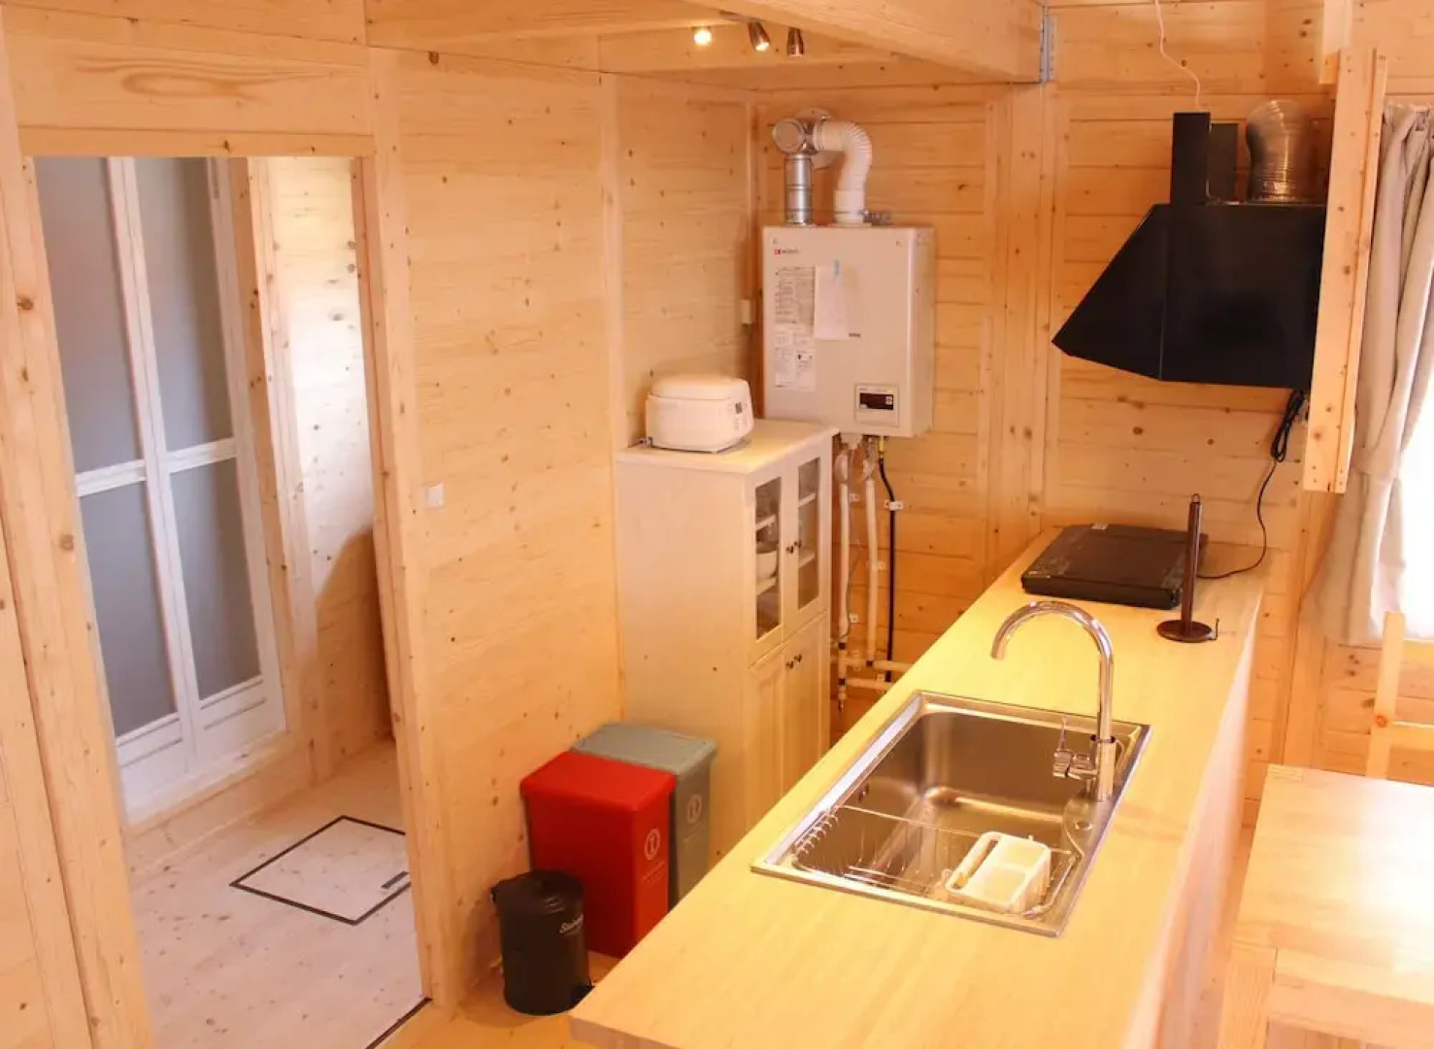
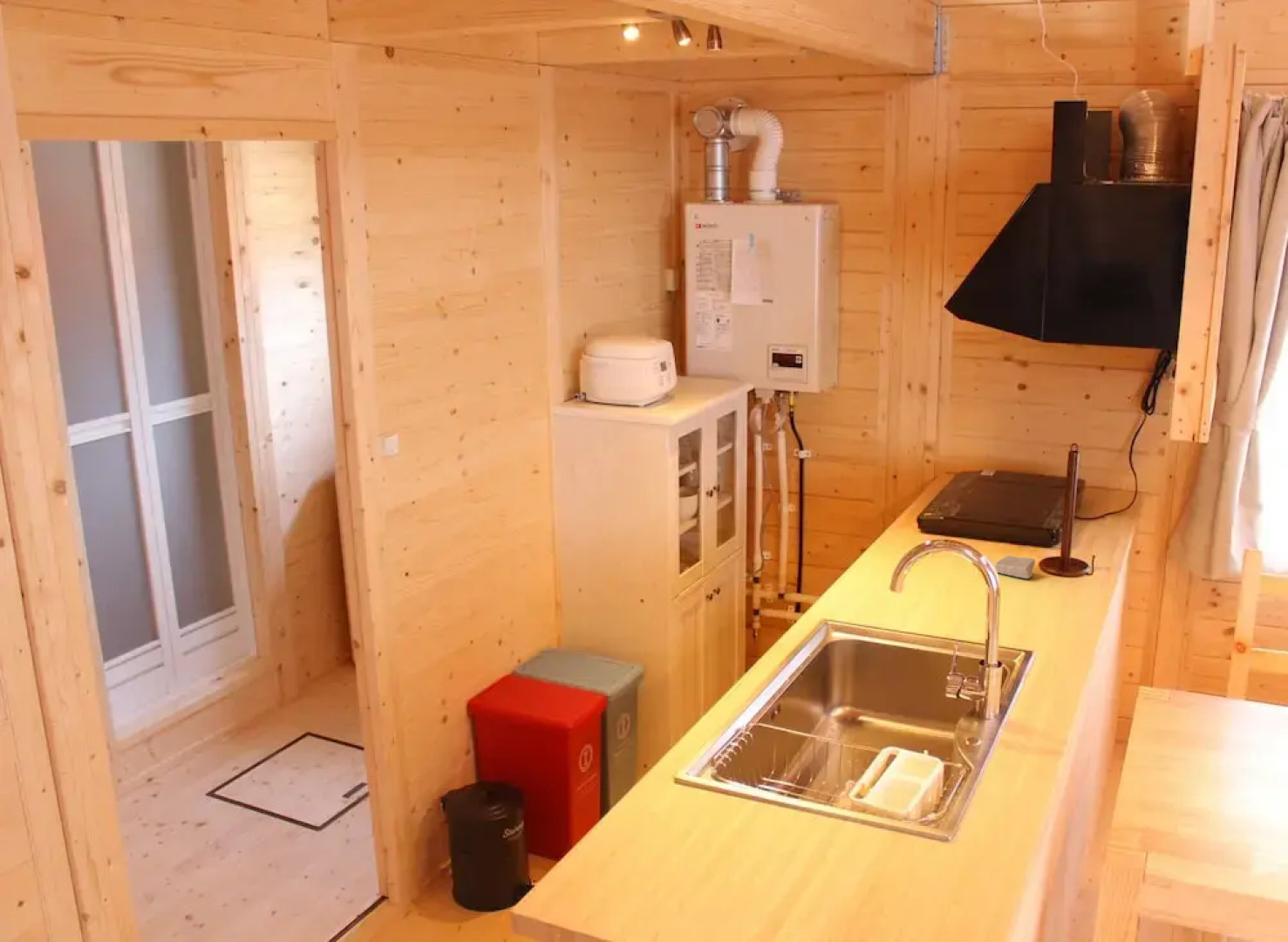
+ soap bar (1014, 565)
